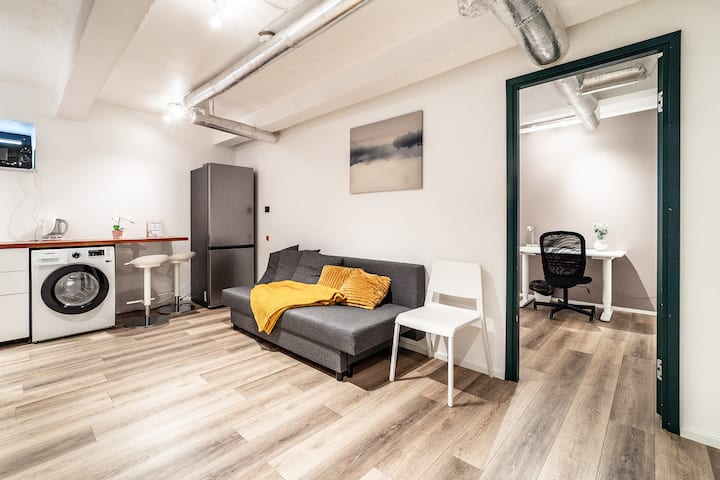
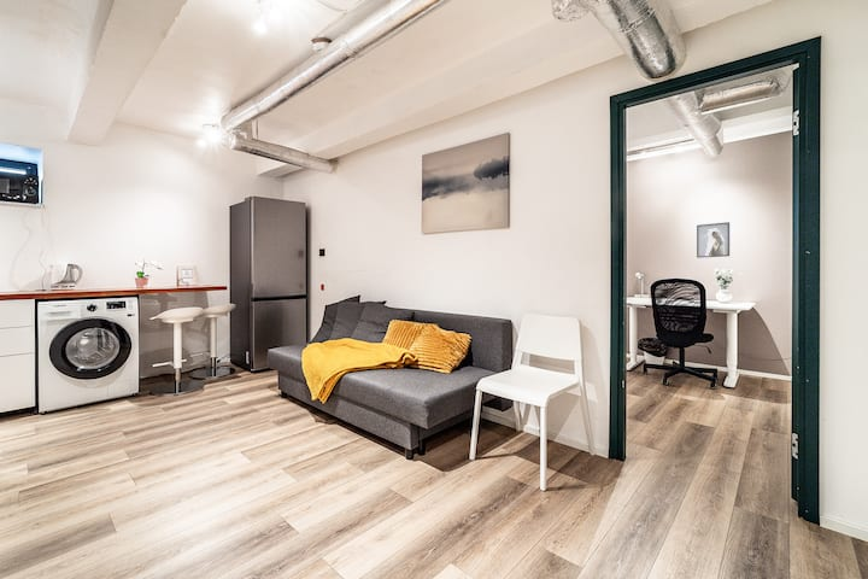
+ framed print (712, 240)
